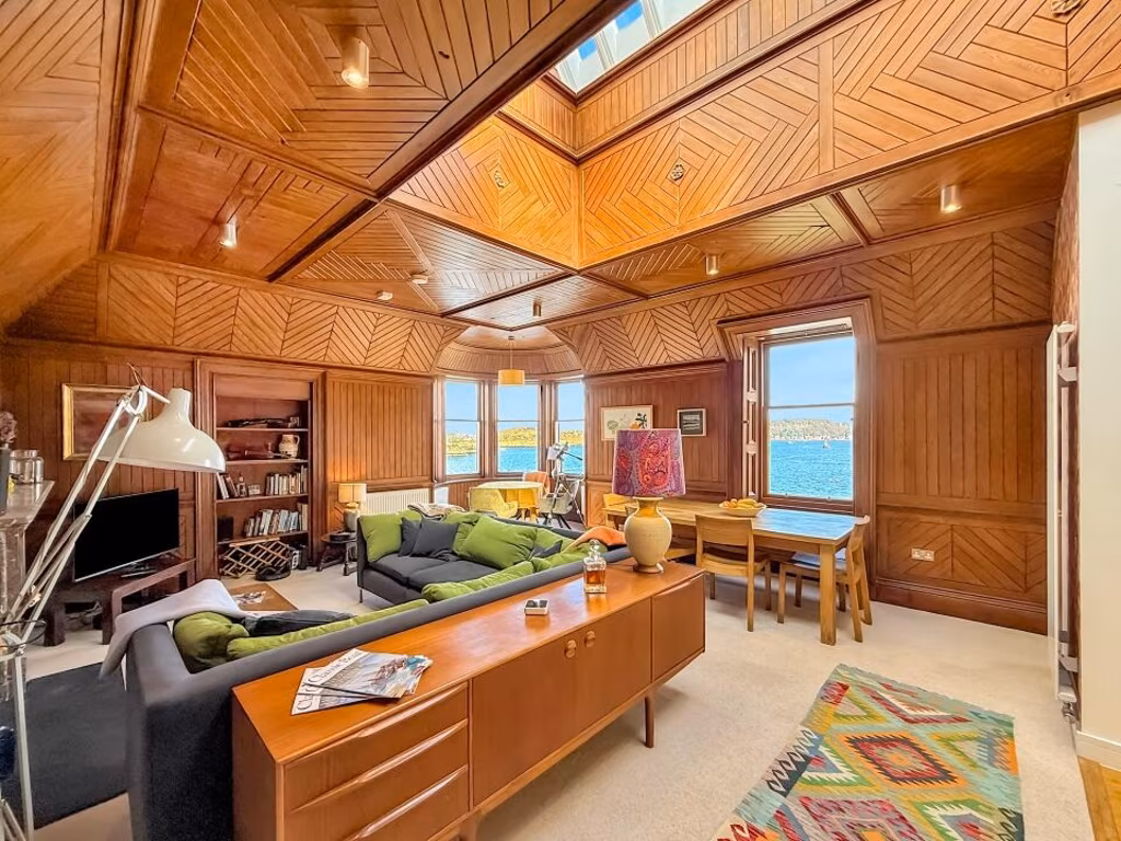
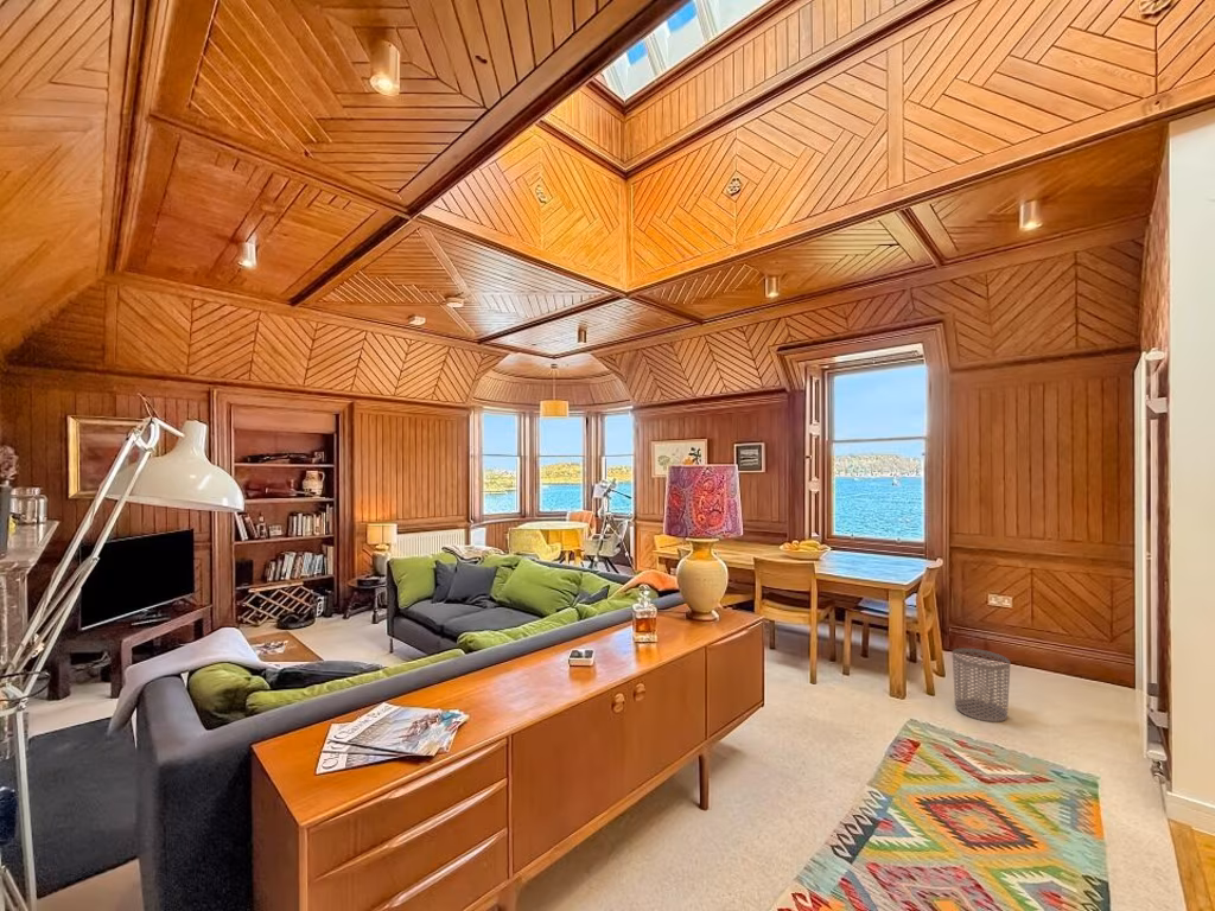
+ waste bin (980, 684)
